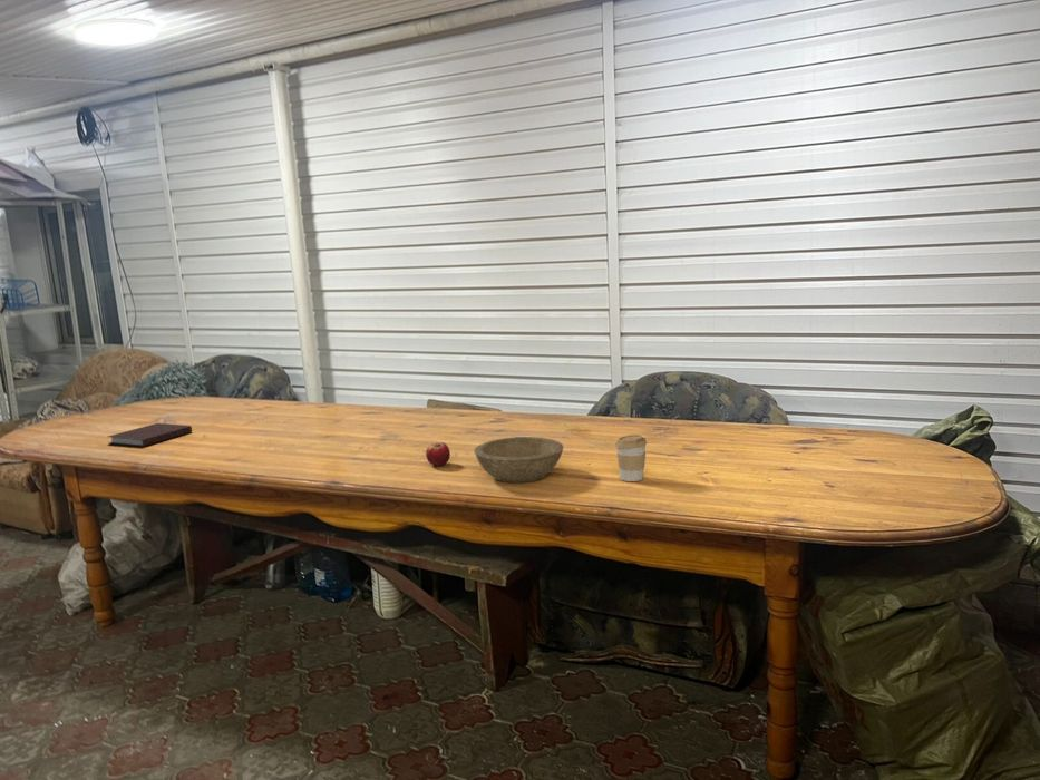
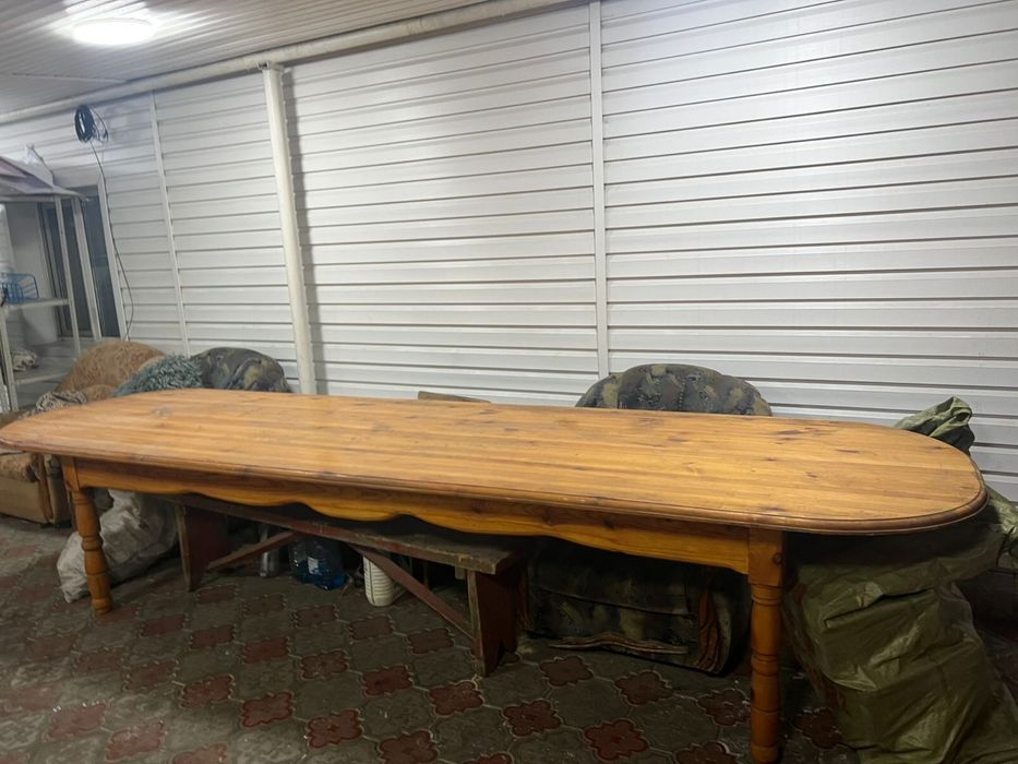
- bowl (518, 460)
- notebook (150, 433)
- fruit (437, 454)
- coffee cup (631, 457)
